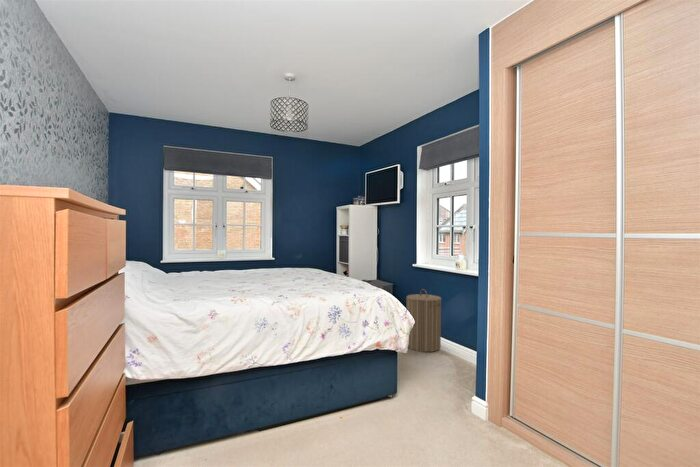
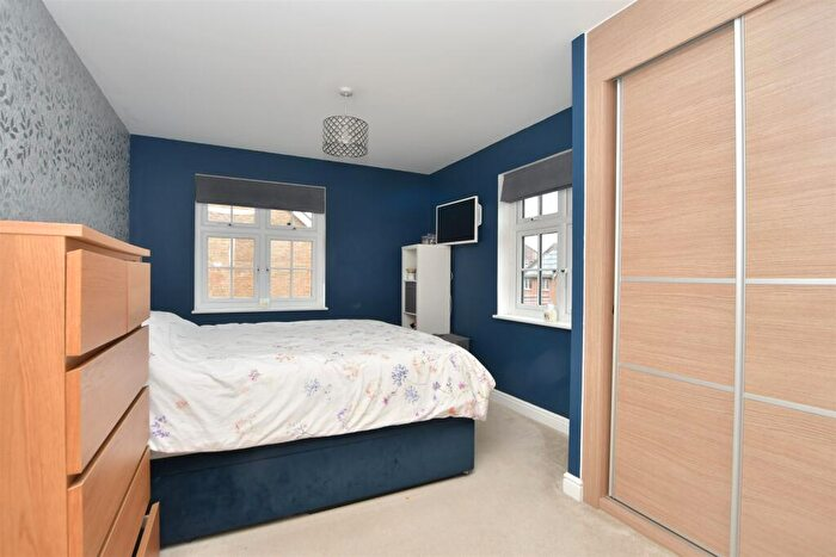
- laundry hamper (423, 317)
